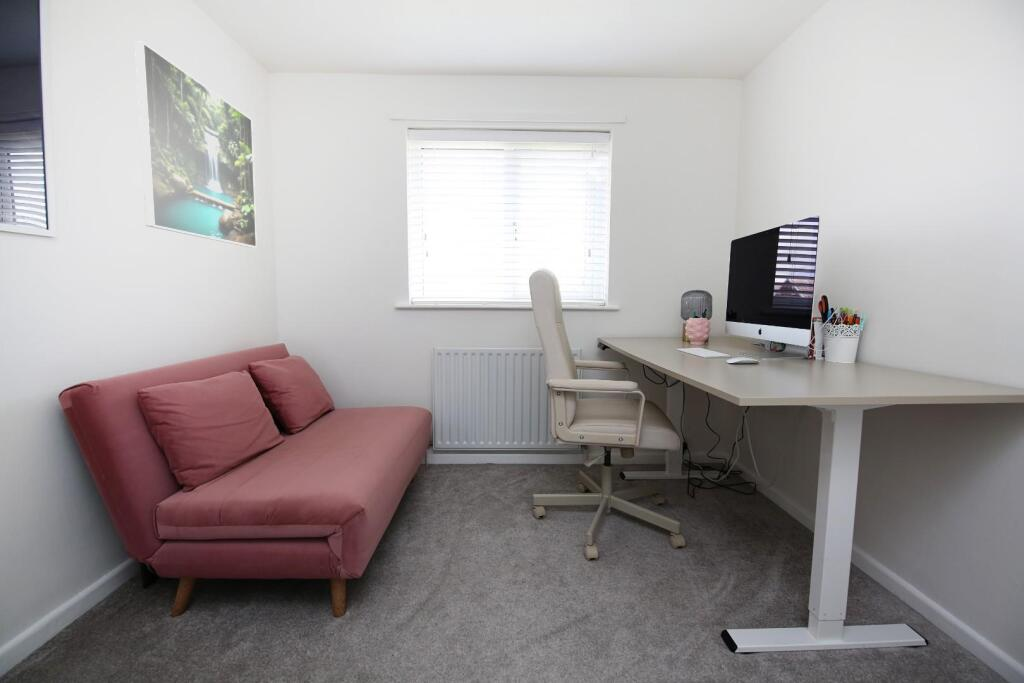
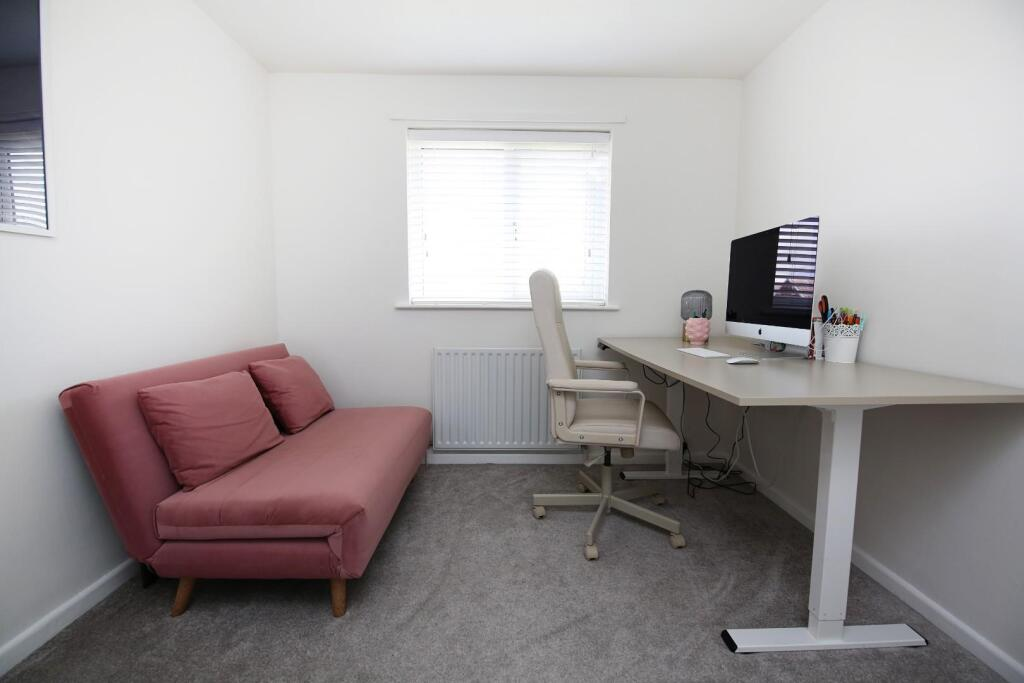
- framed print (207, 164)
